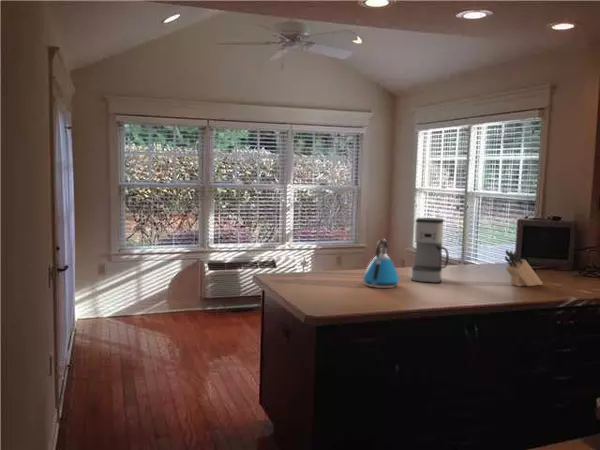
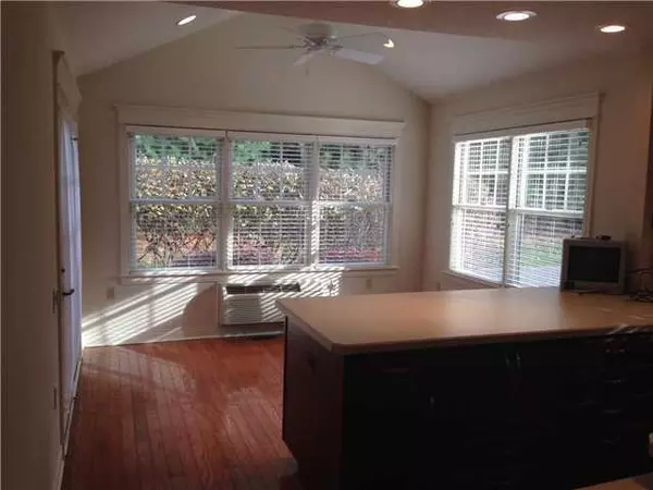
- kettle (381, 262)
- knife block (522, 267)
- coffee maker (430, 249)
